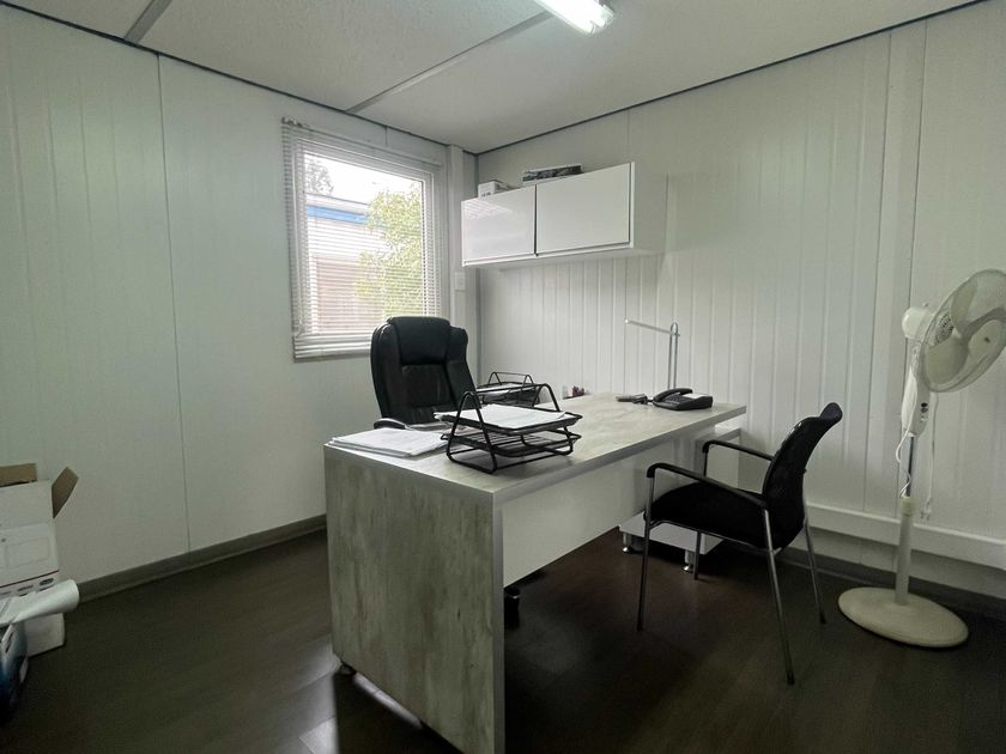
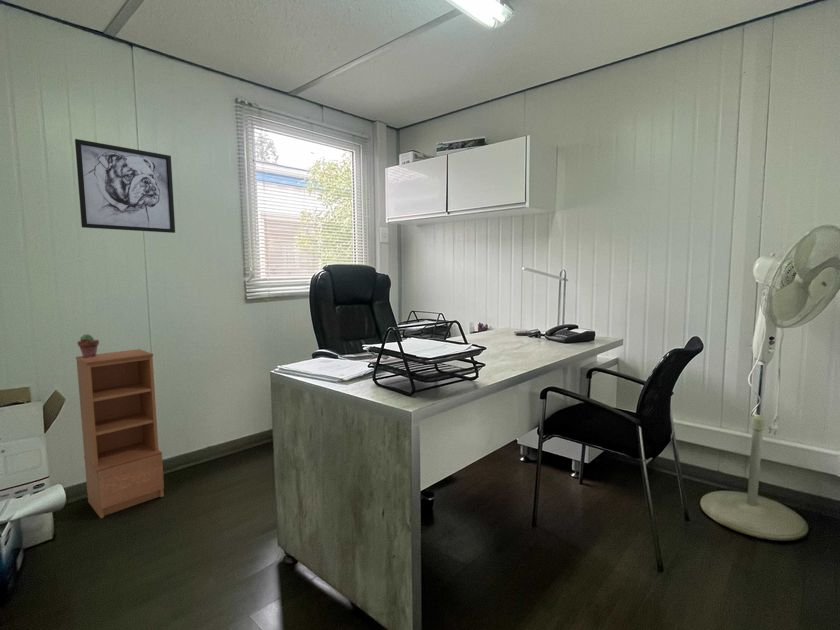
+ bookcase (121, 428)
+ potted succulent (88, 344)
+ wall art (128, 189)
